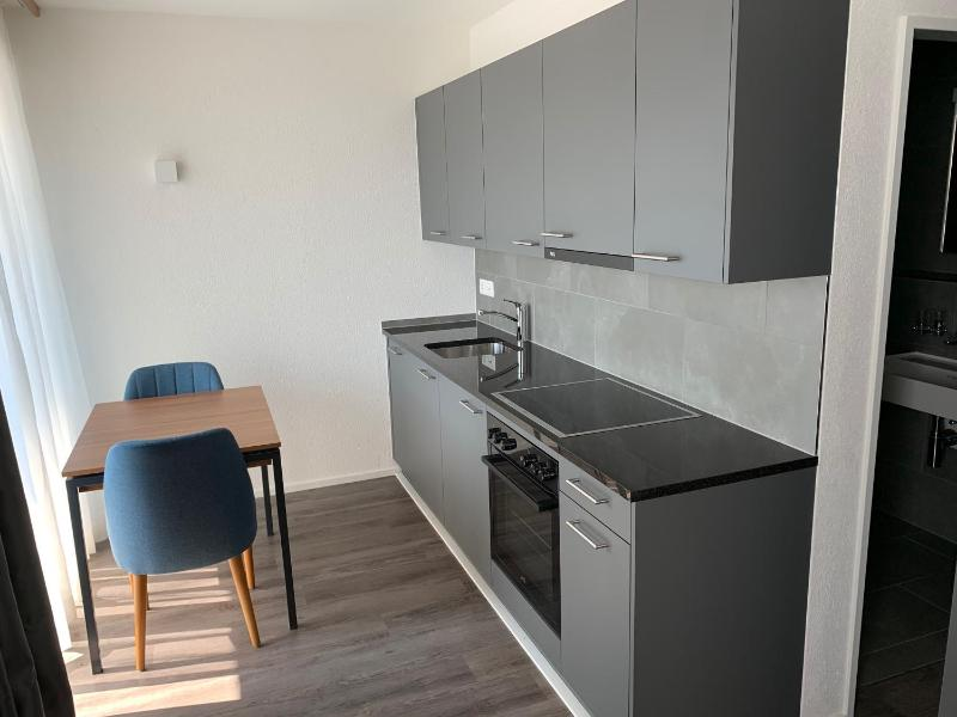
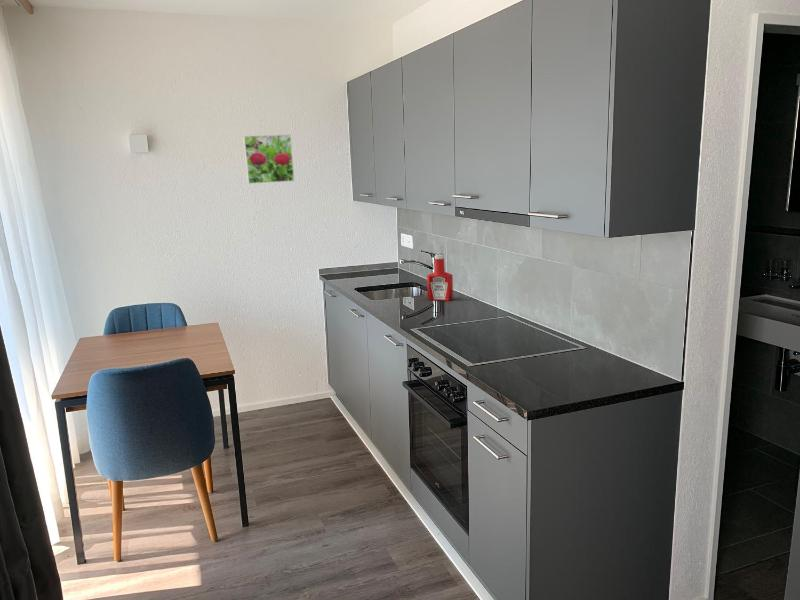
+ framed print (269, 159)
+ soap bottle (439, 277)
